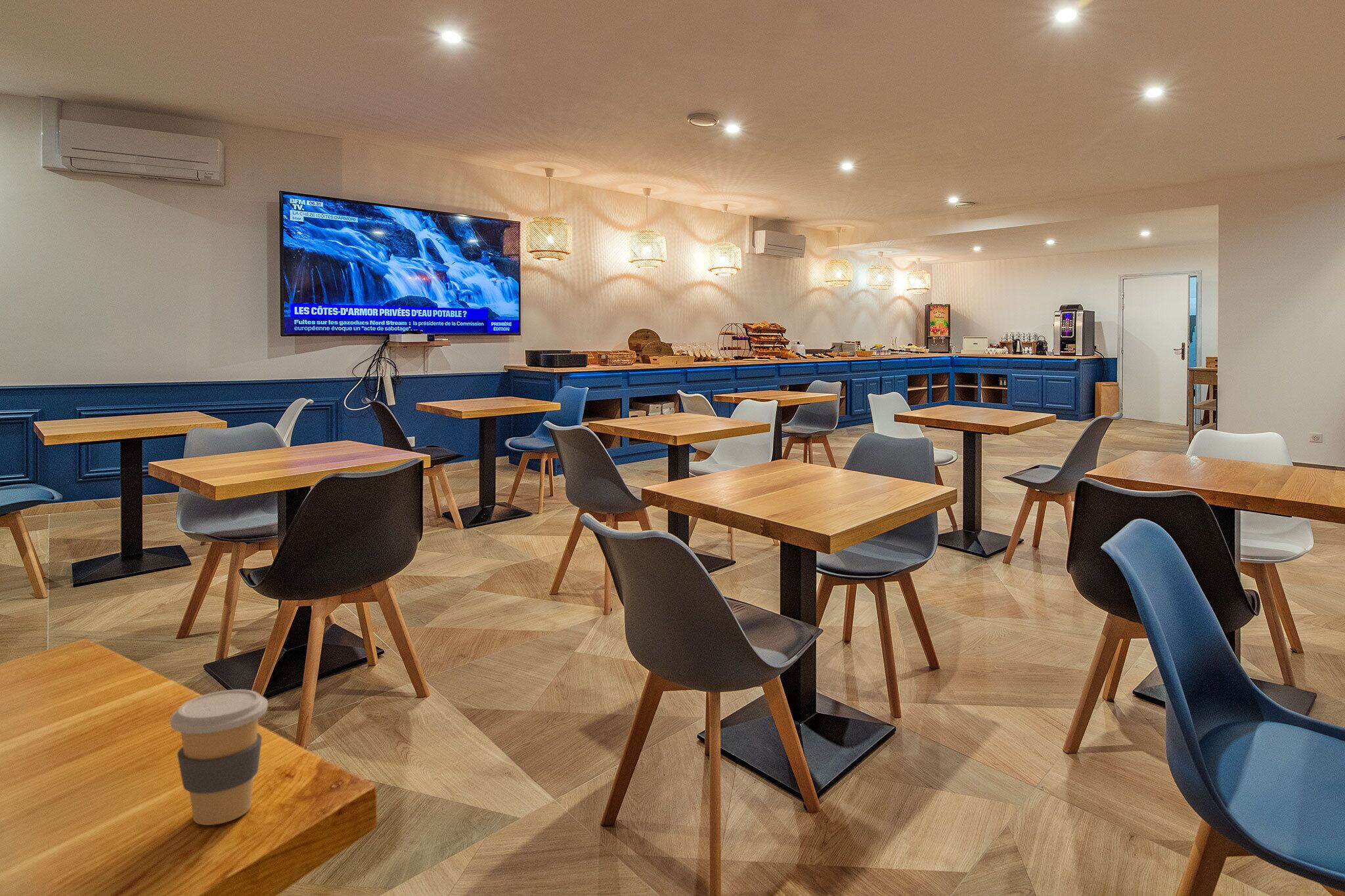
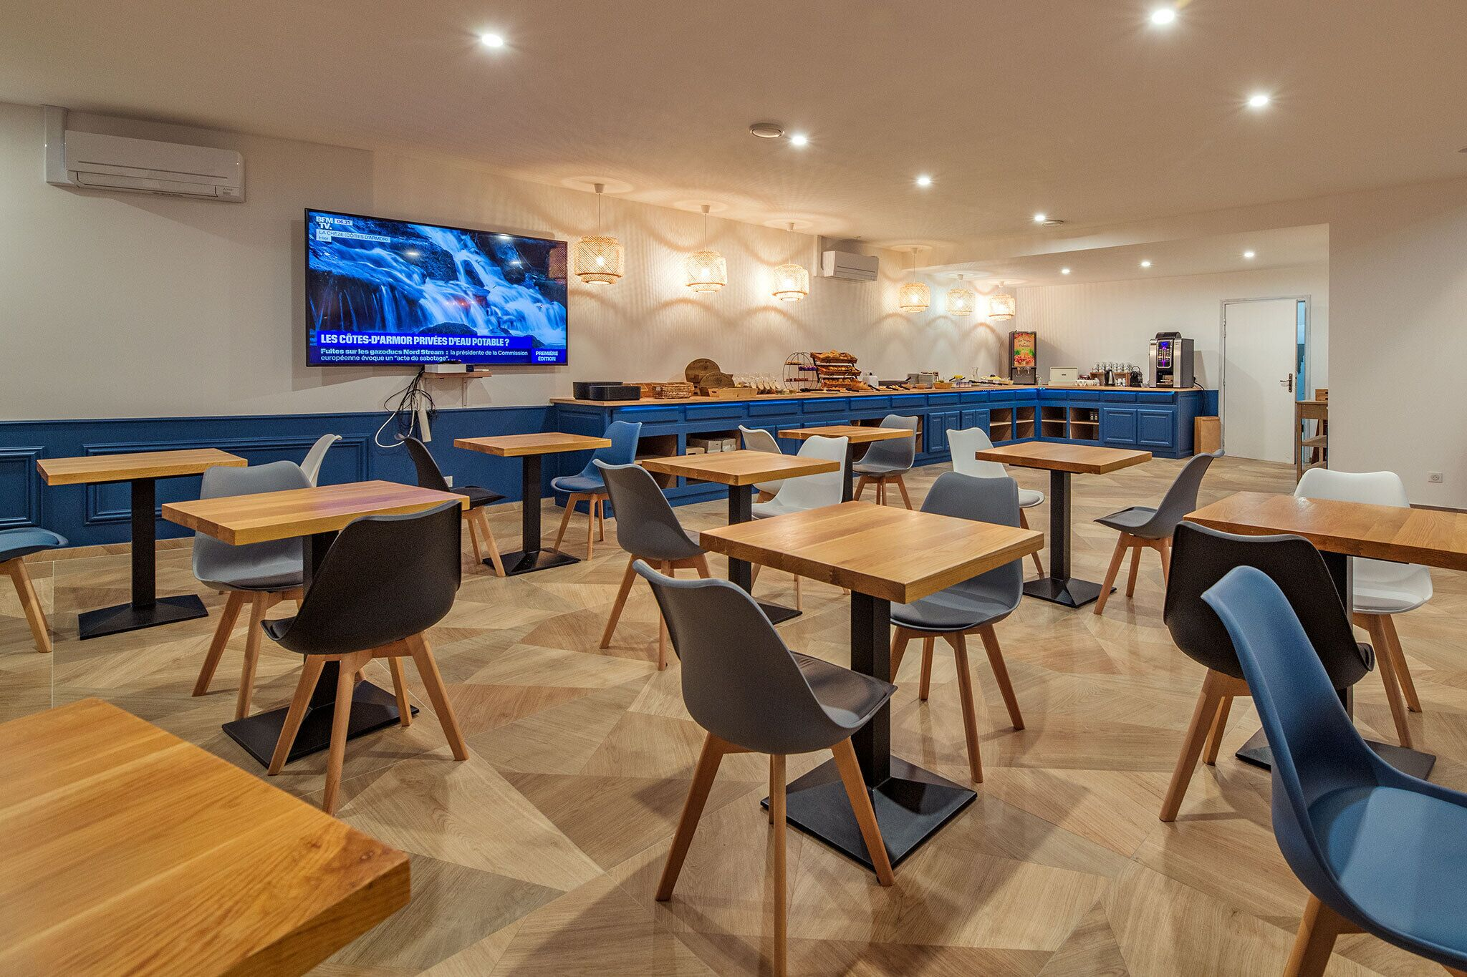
- coffee cup (221, 757)
